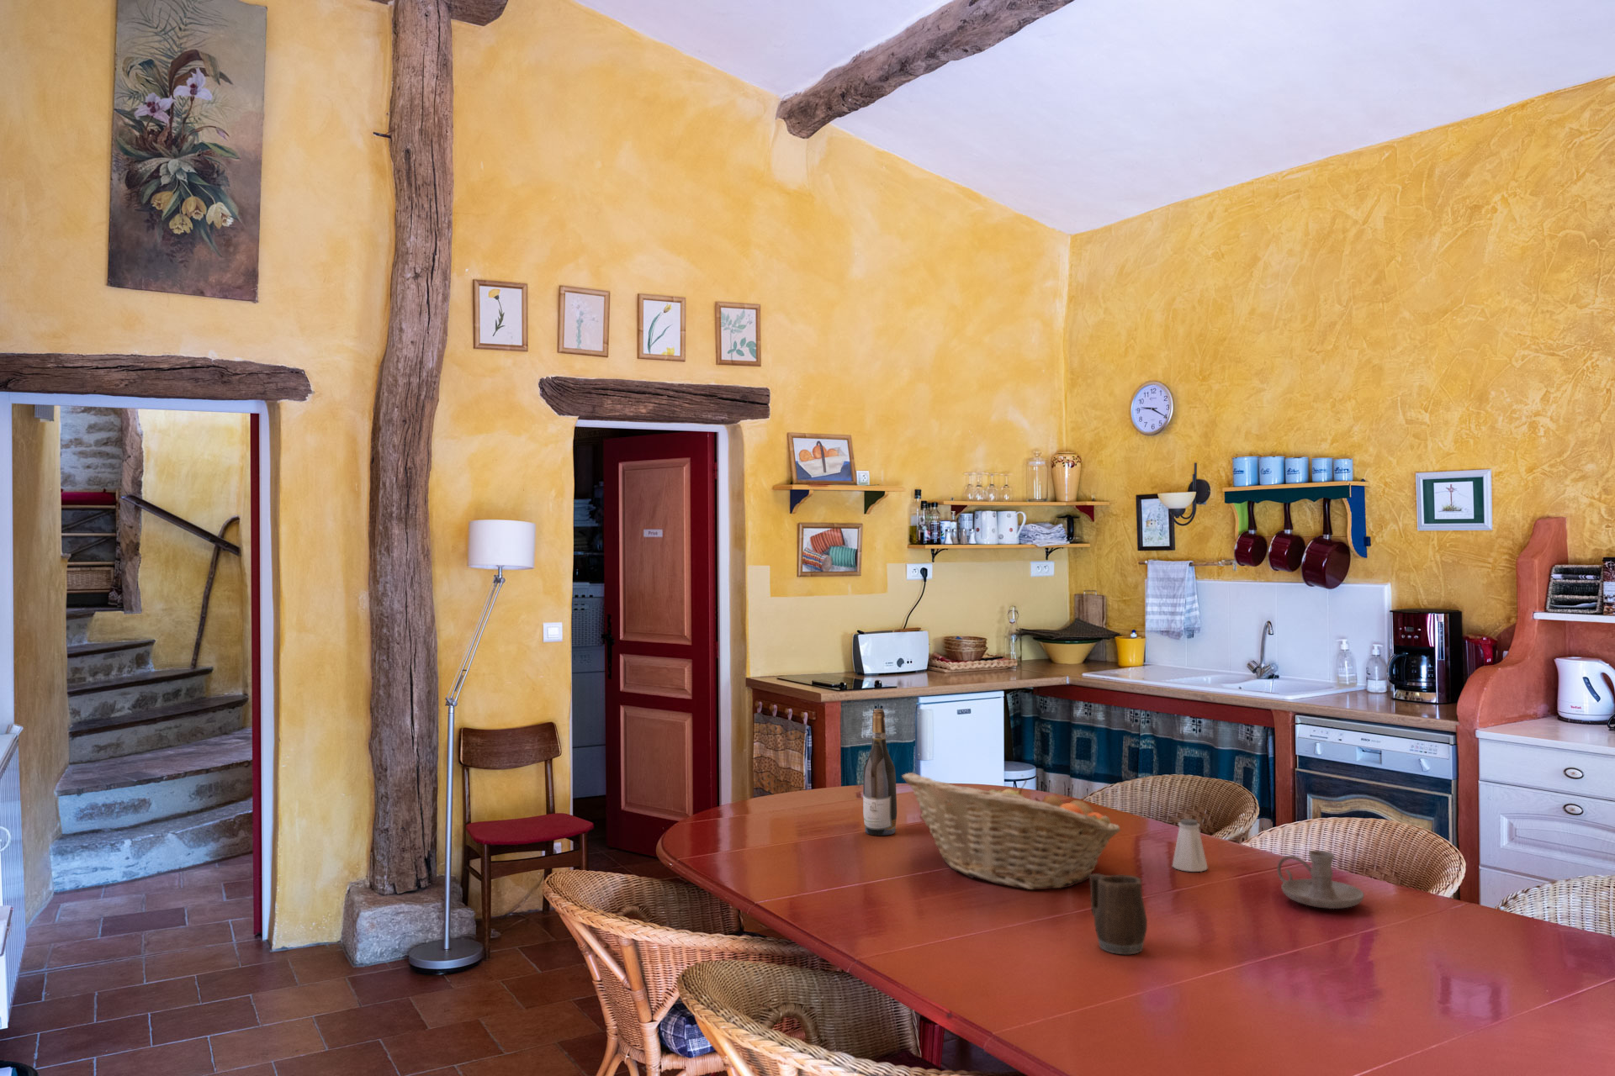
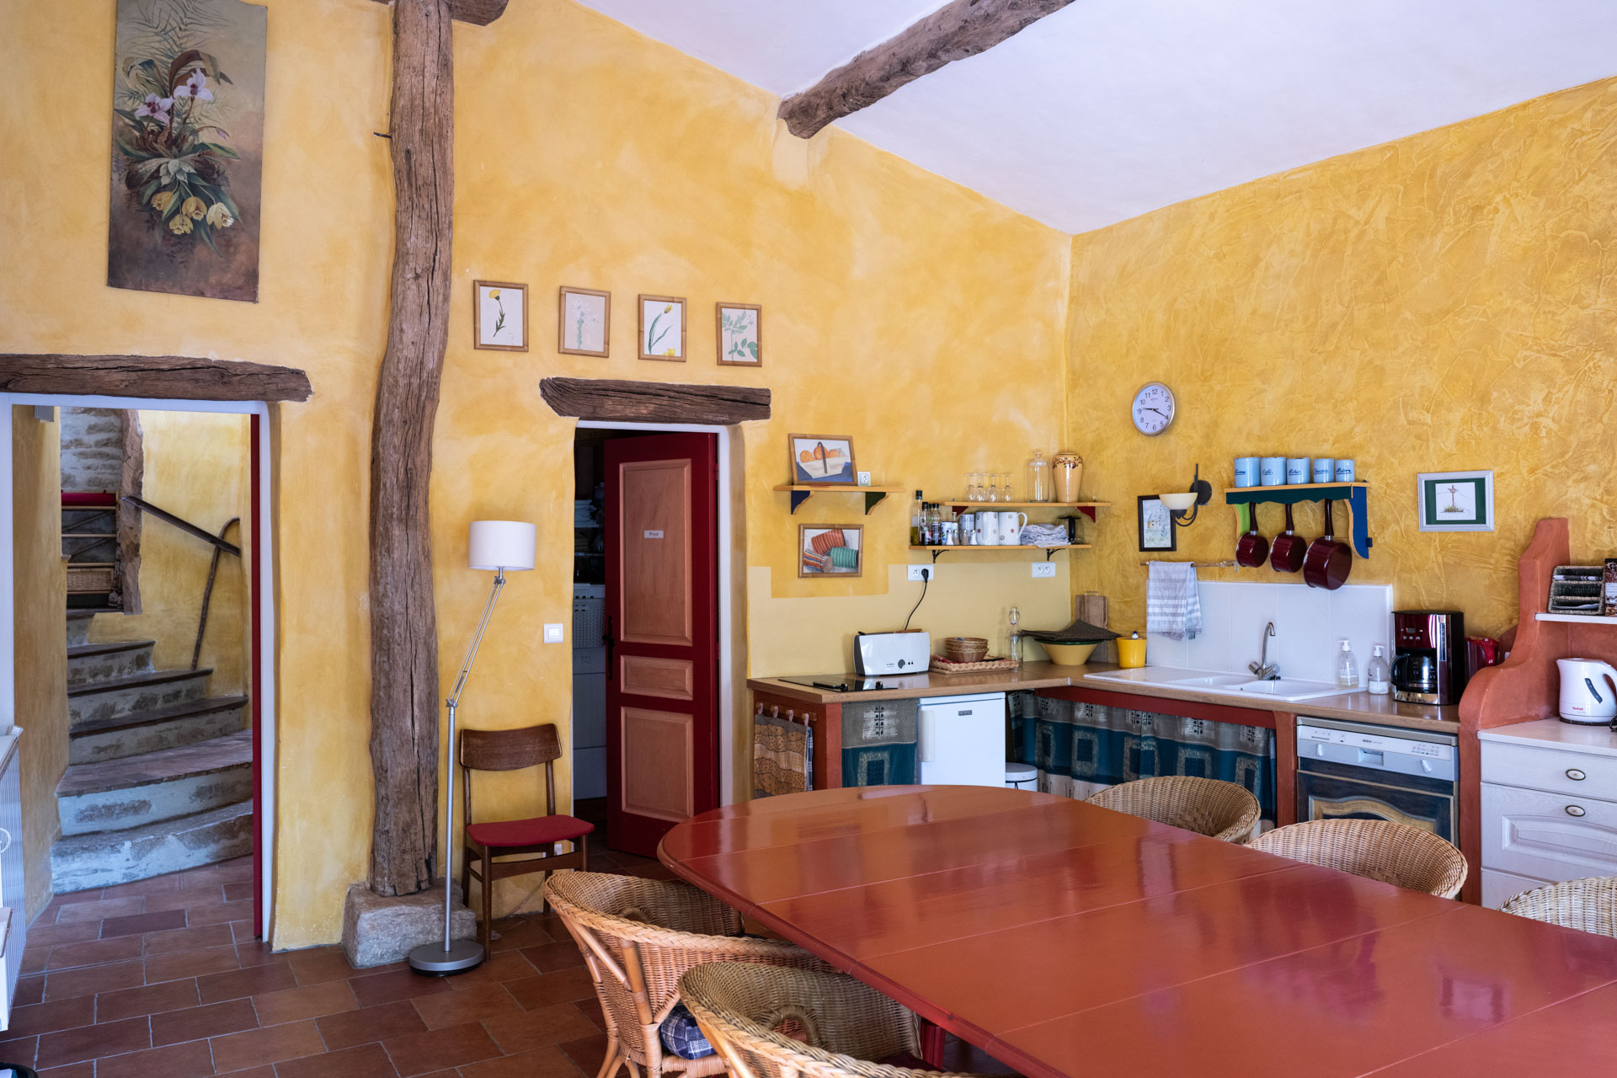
- candle holder (1313, 875)
- saltshaker (1188, 843)
- fruit basket (1007, 819)
- mug (1115, 910)
- wine bottle (880, 770)
